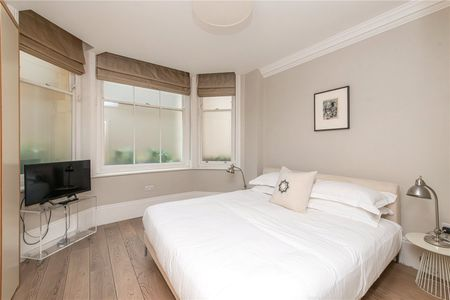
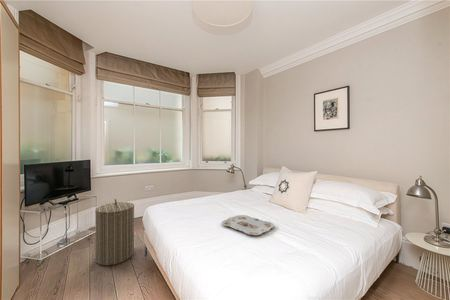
+ laundry hamper (115, 227)
+ serving tray (247, 224)
